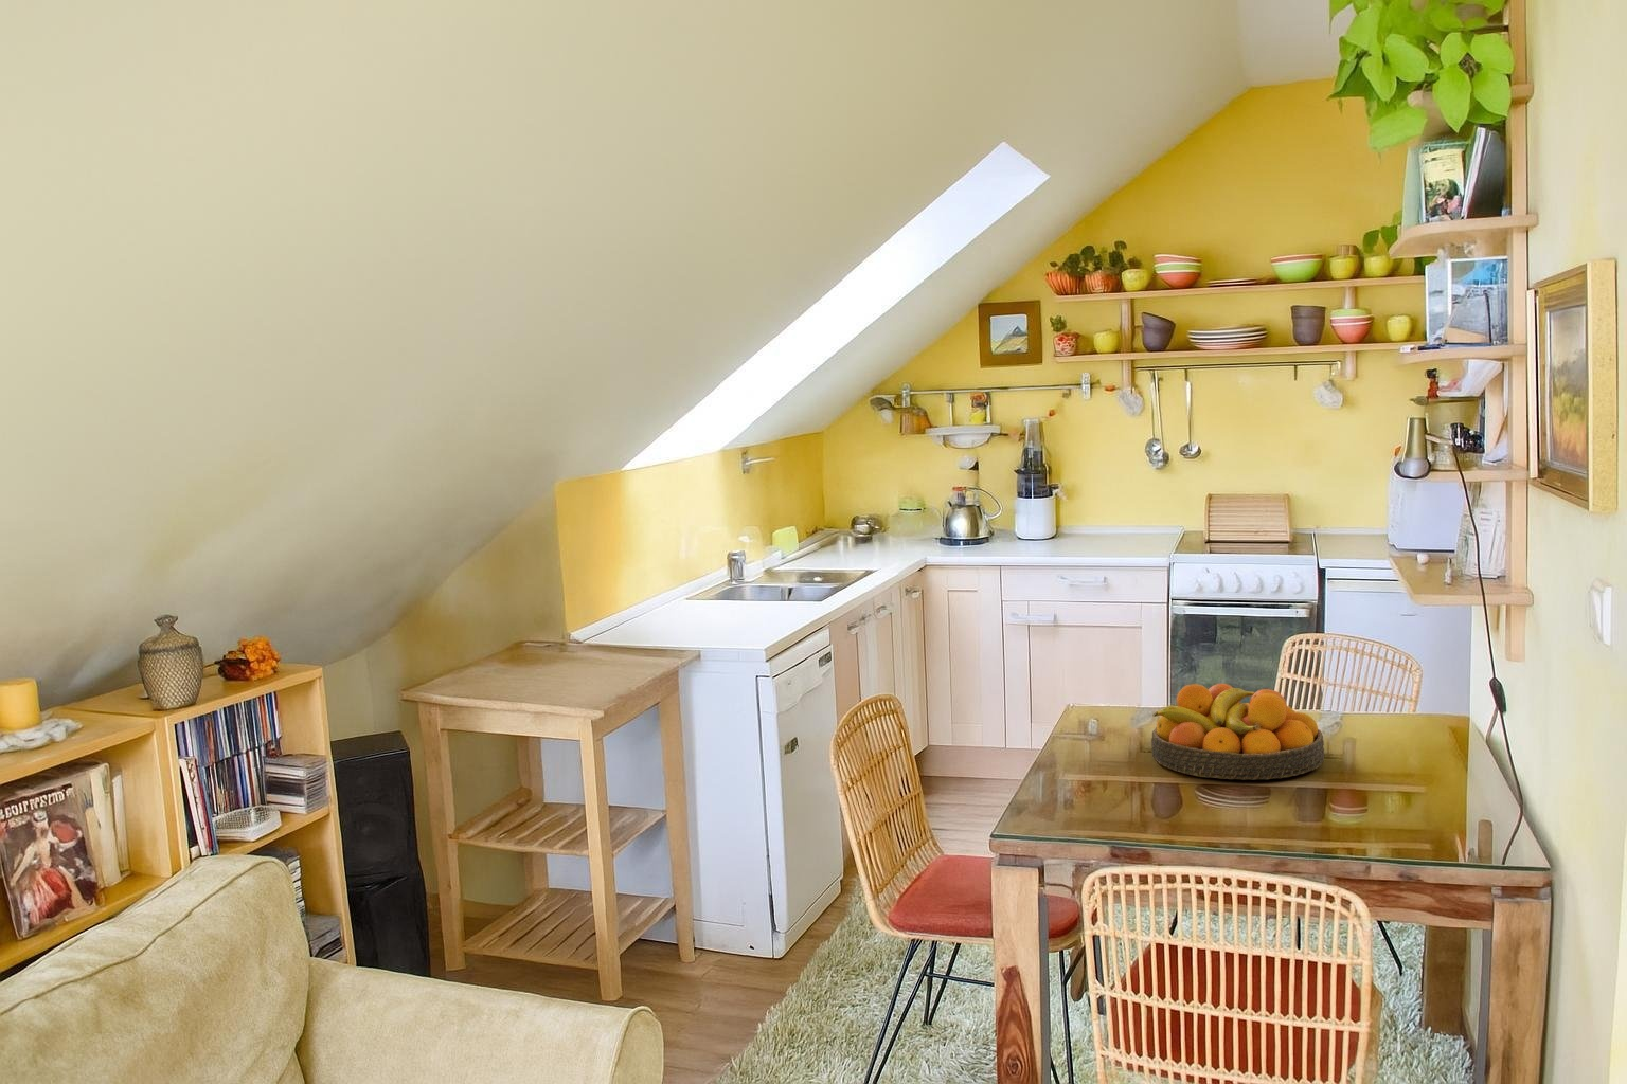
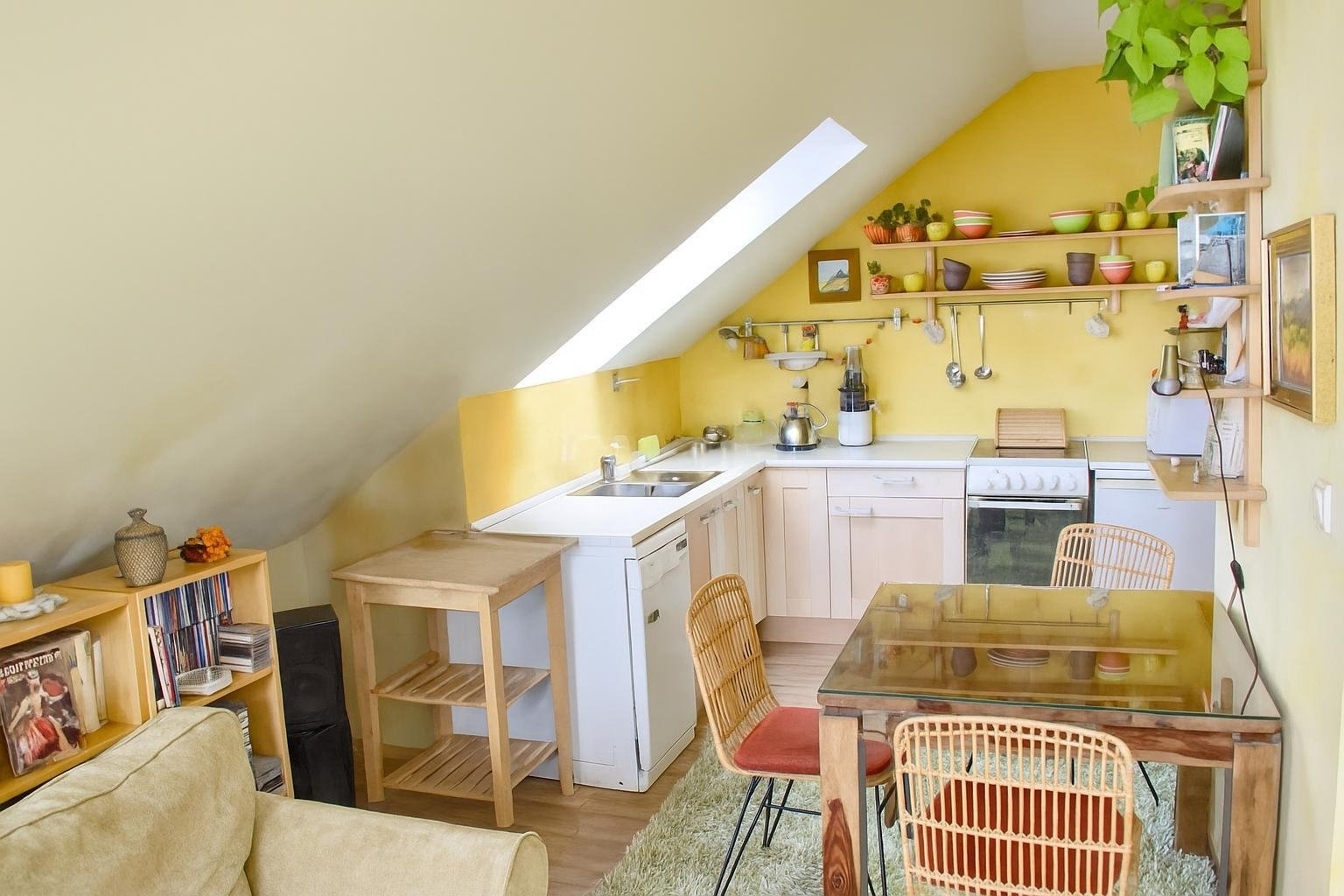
- fruit bowl (1235, 721)
